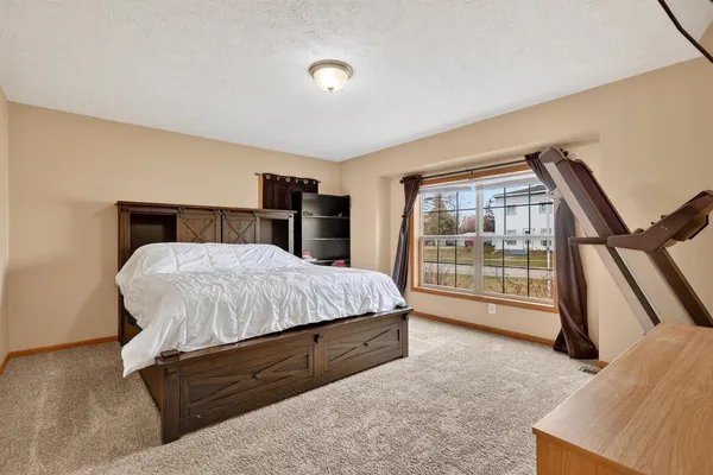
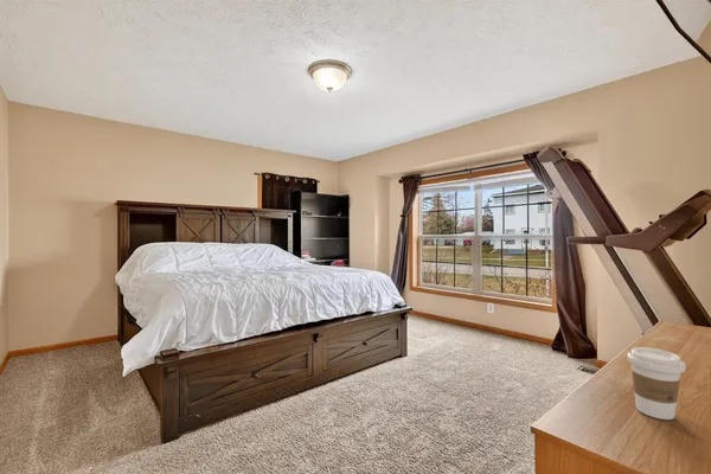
+ coffee cup (654, 382)
